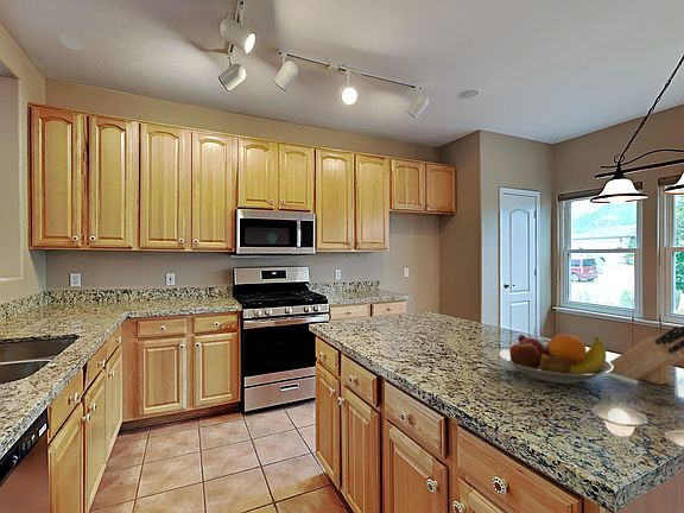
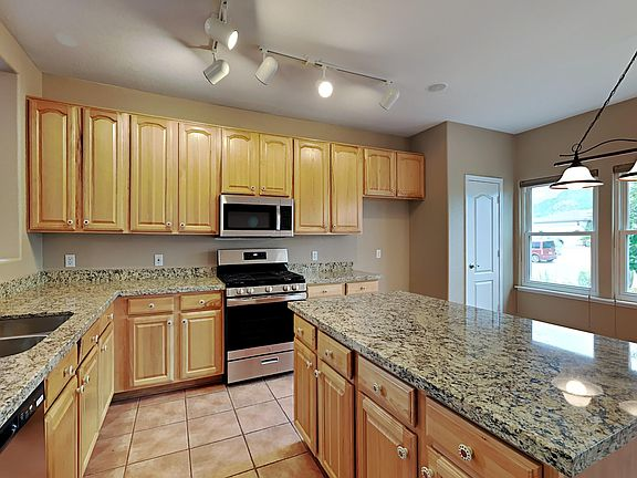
- knife block (646, 349)
- fruit bowl (551, 354)
